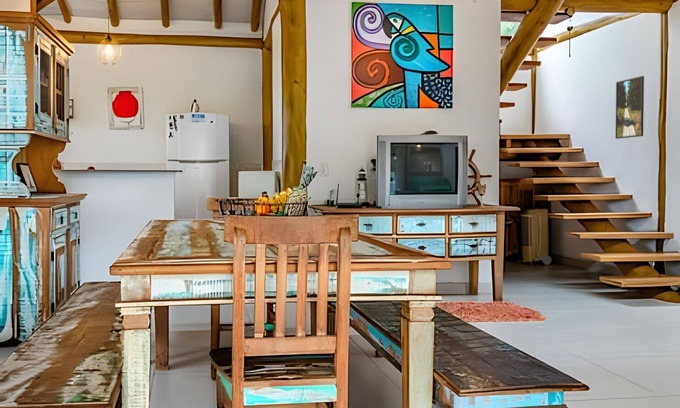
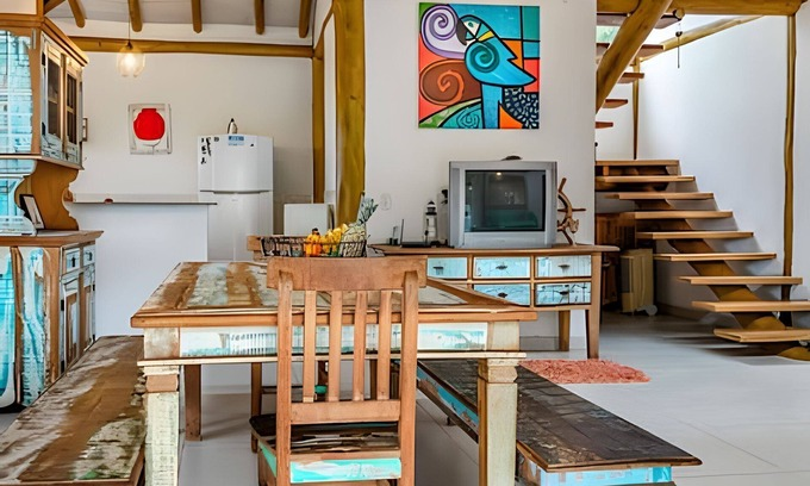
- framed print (629, 108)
